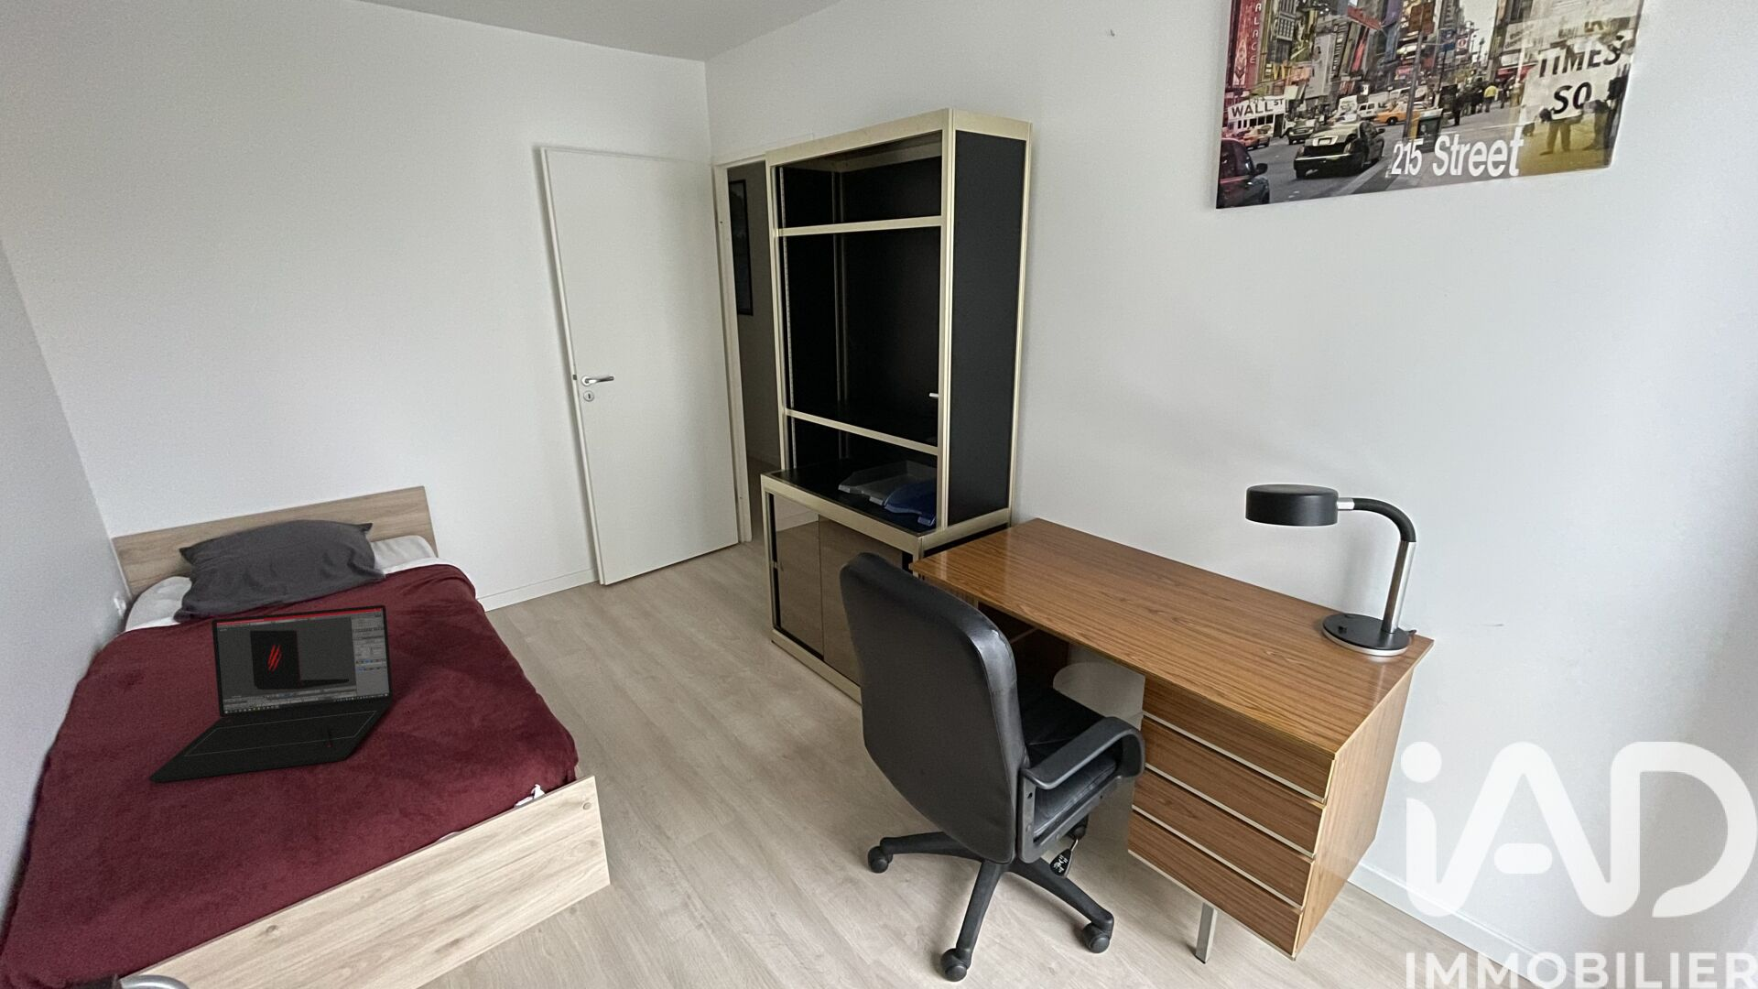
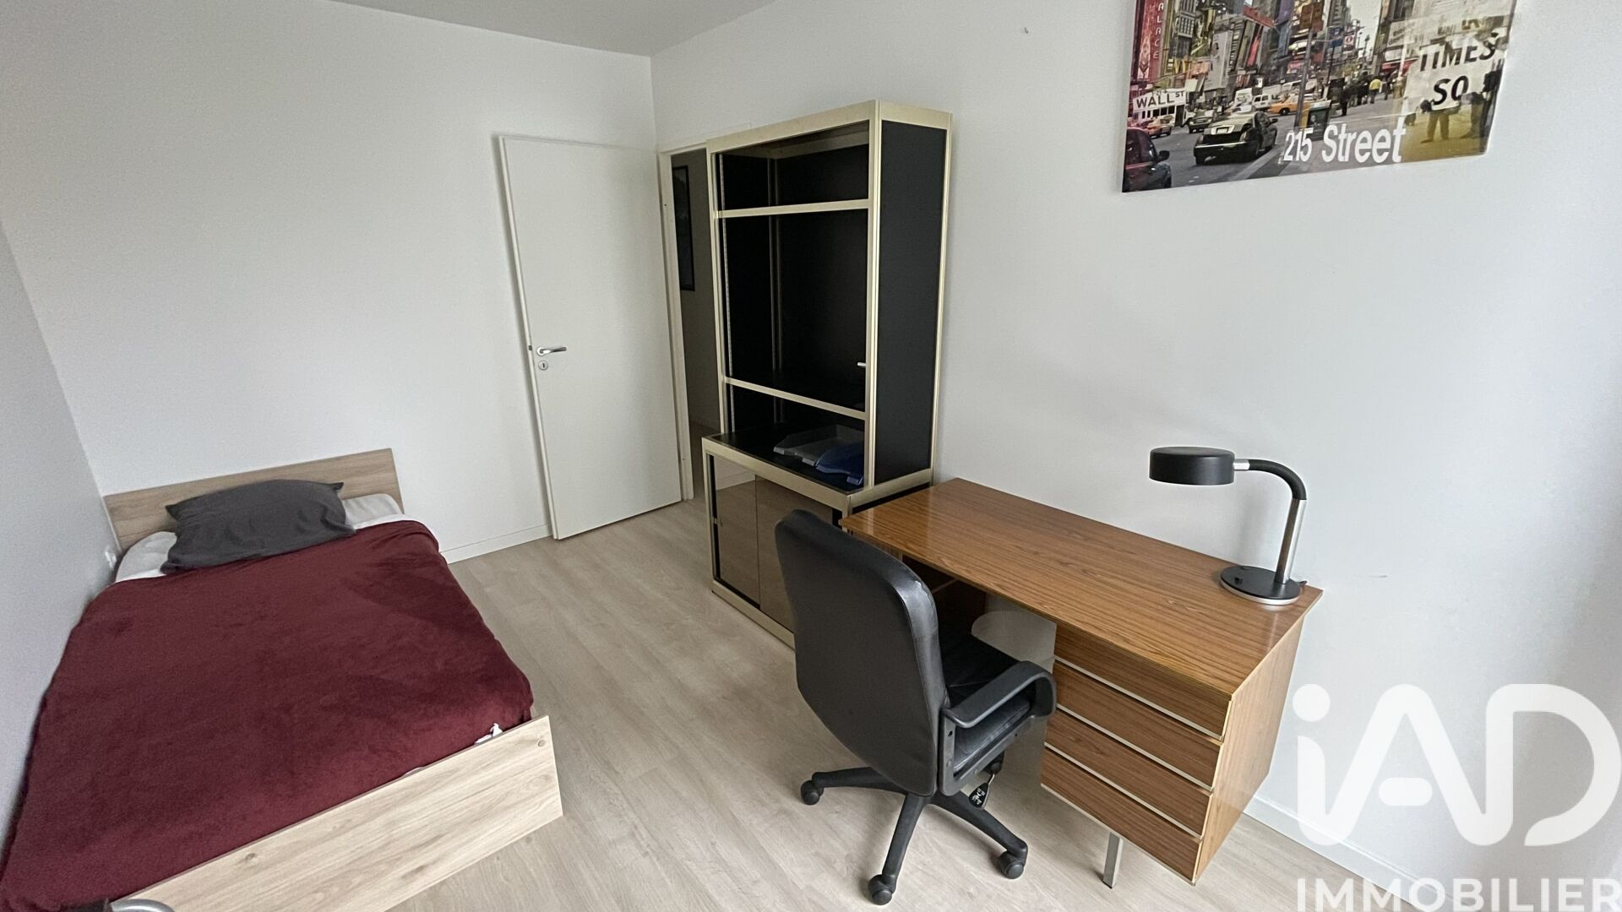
- laptop (276, 687)
